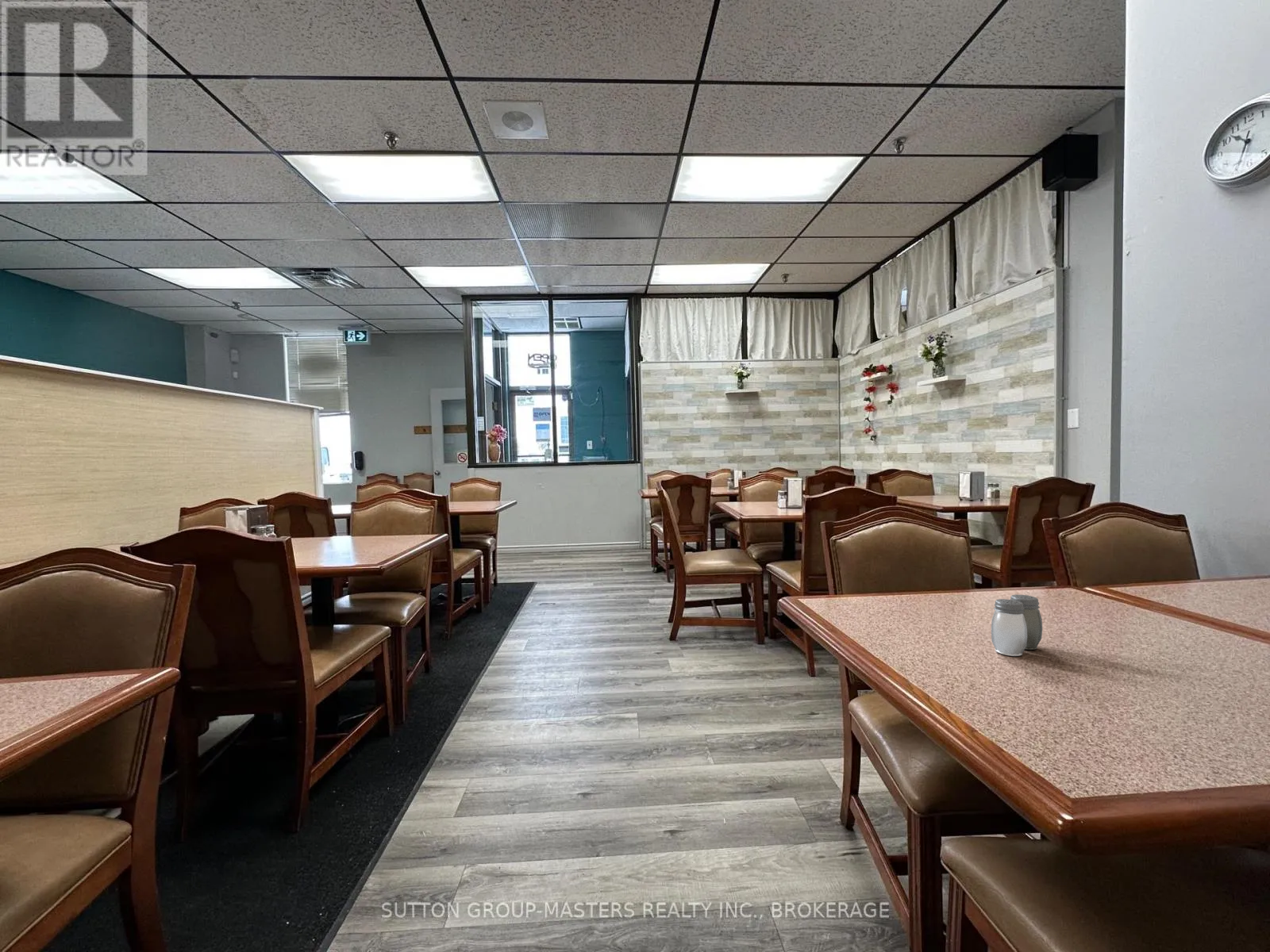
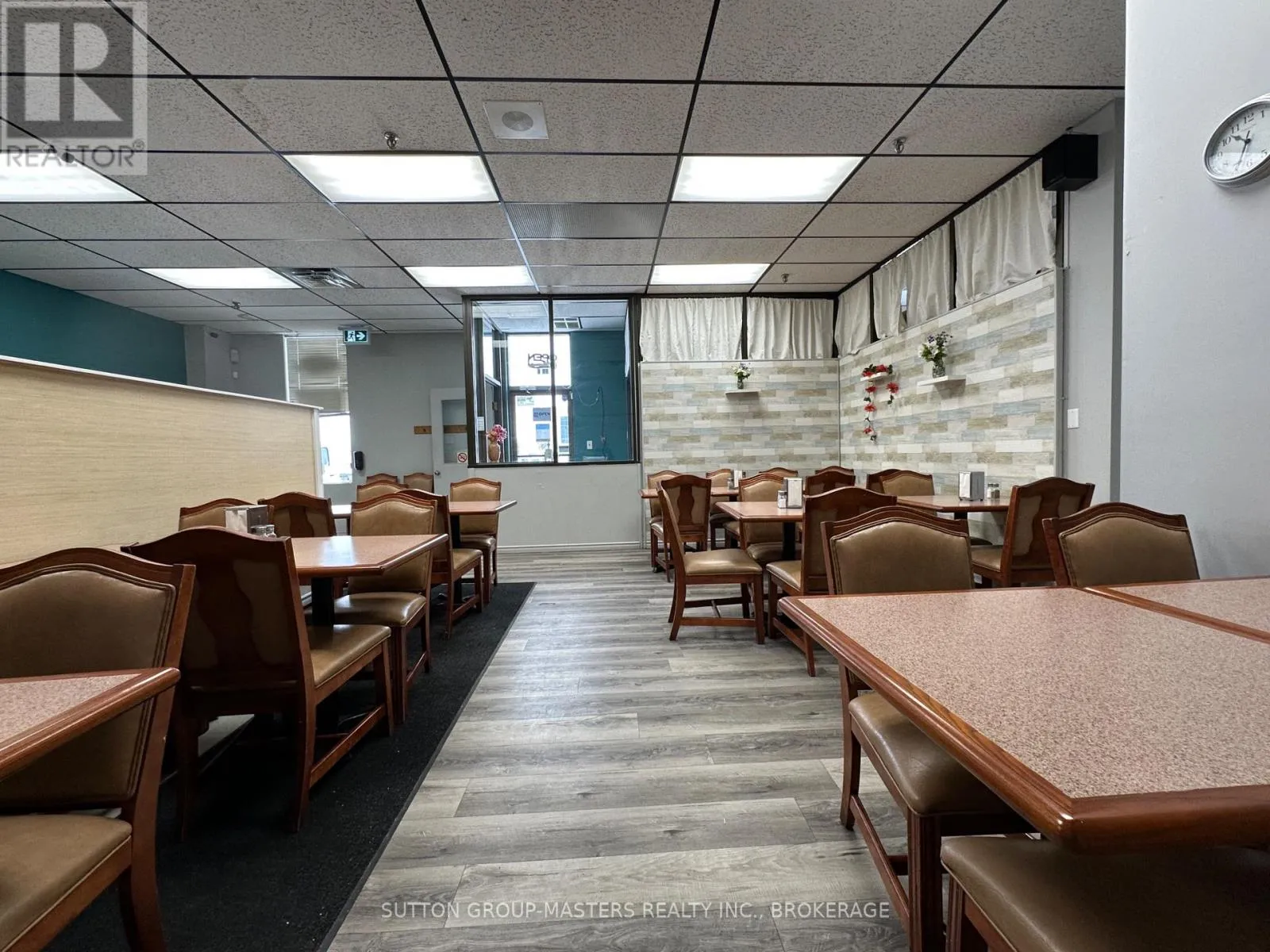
- salt and pepper shaker (1016, 624)
